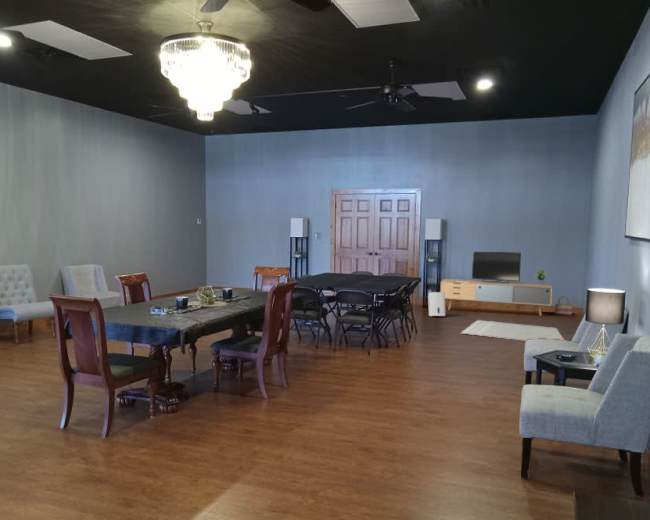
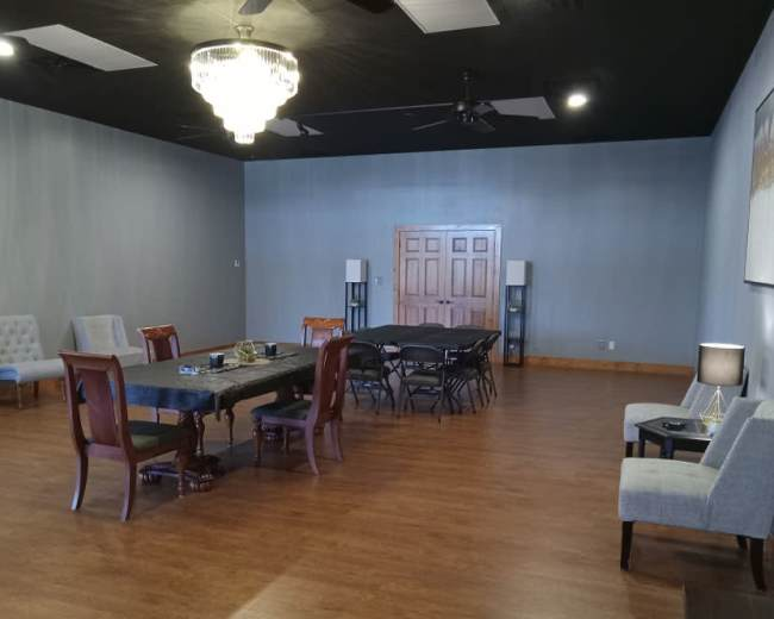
- media console (495, 281)
- air purifier (436, 304)
- basket (563, 305)
- rug (525, 332)
